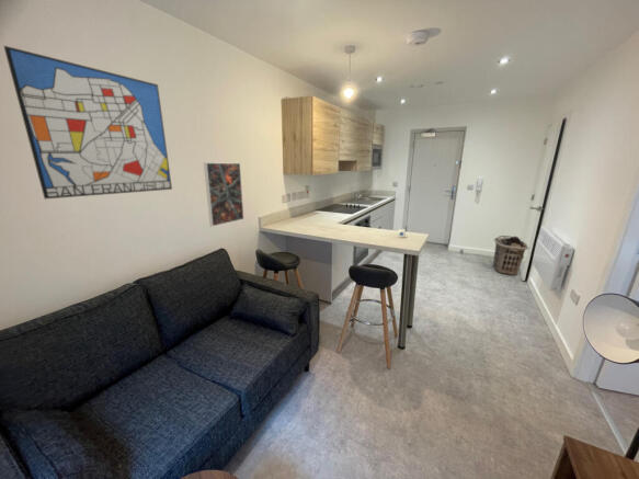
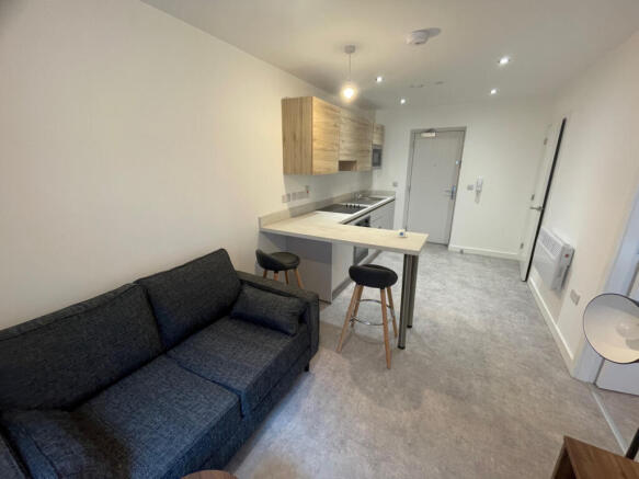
- wall art (107, 134)
- clothes hamper (507, 253)
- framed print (225, 193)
